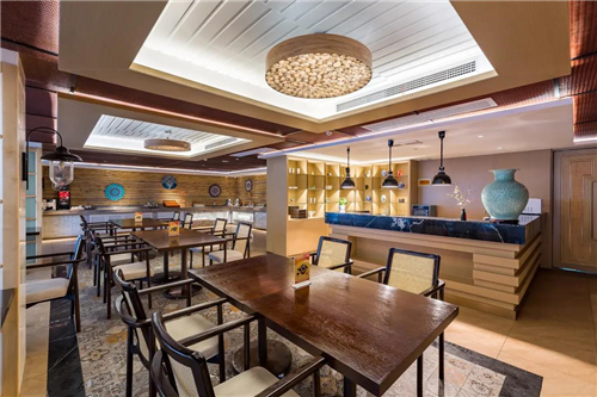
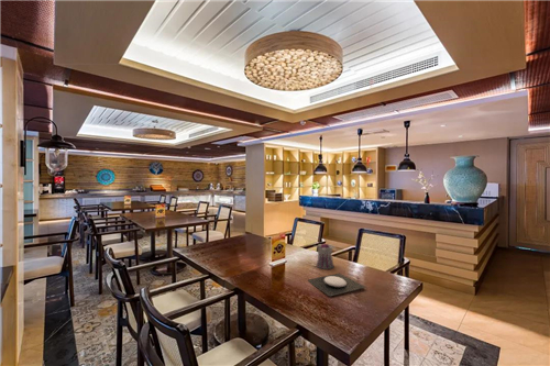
+ plate (334, 280)
+ teapot (323, 254)
